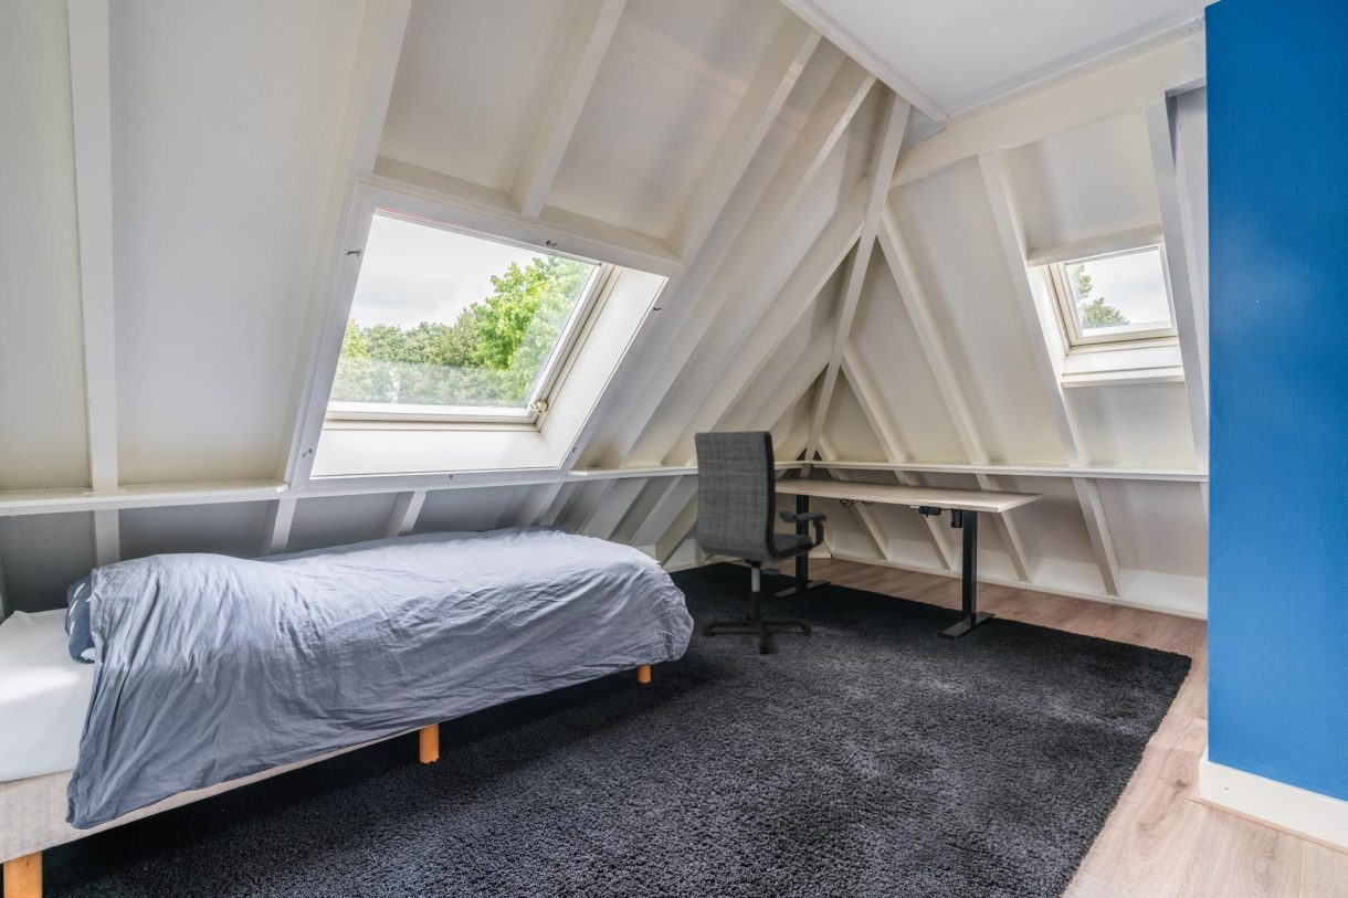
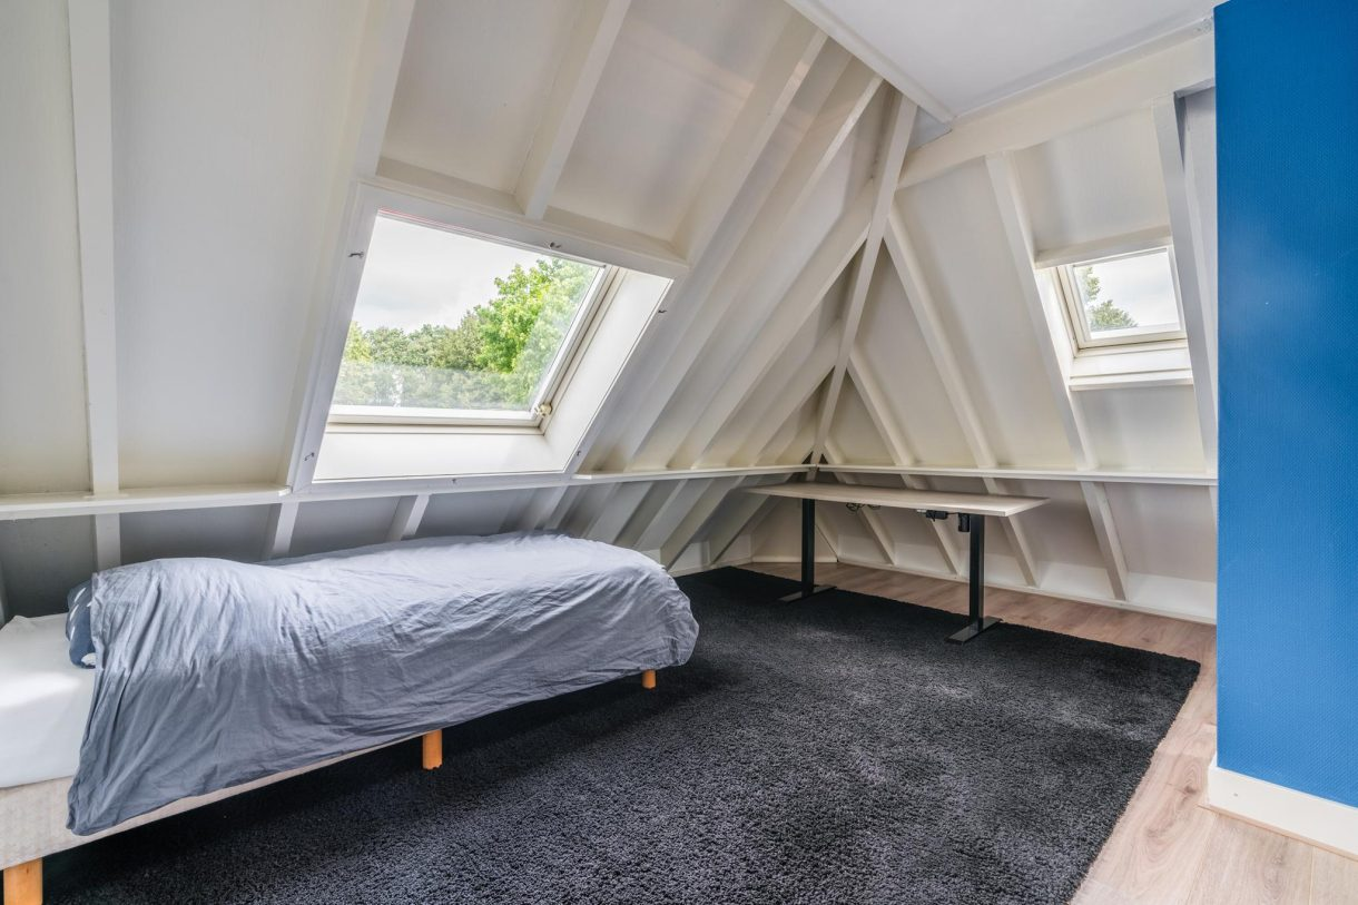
- office chair (757, 532)
